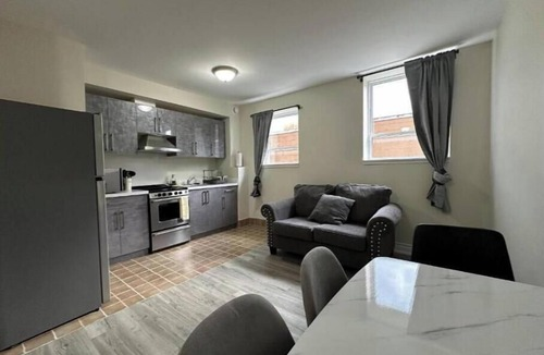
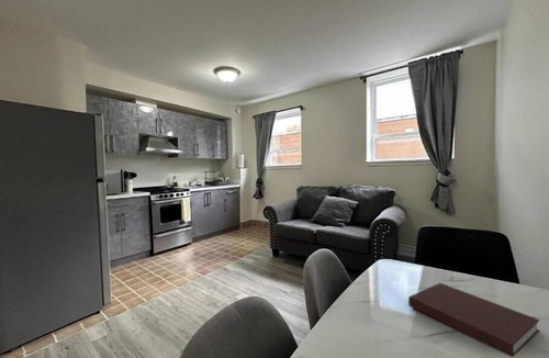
+ notebook (468, 312)
